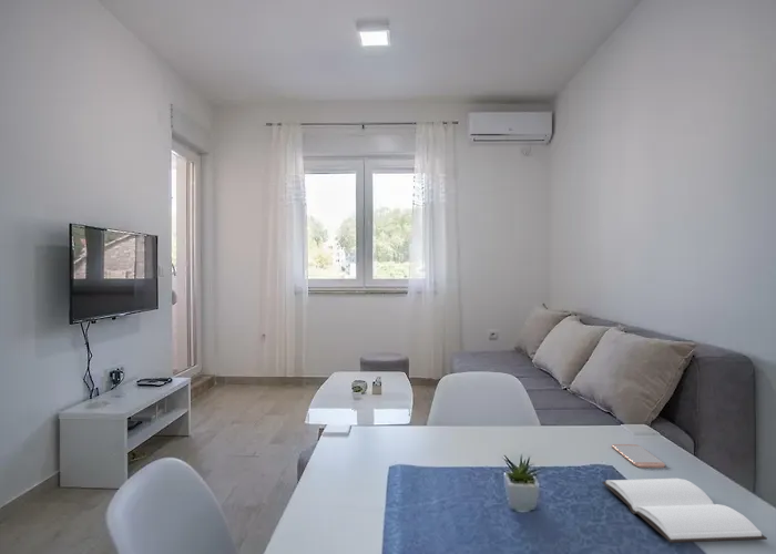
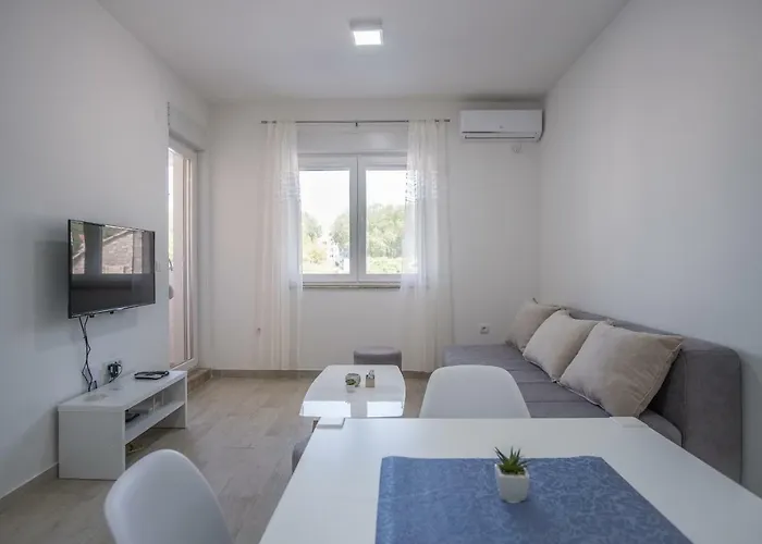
- smartphone (636, 454)
- book (674, 504)
